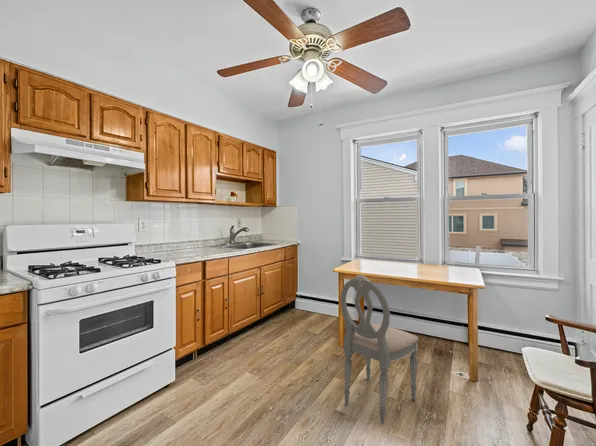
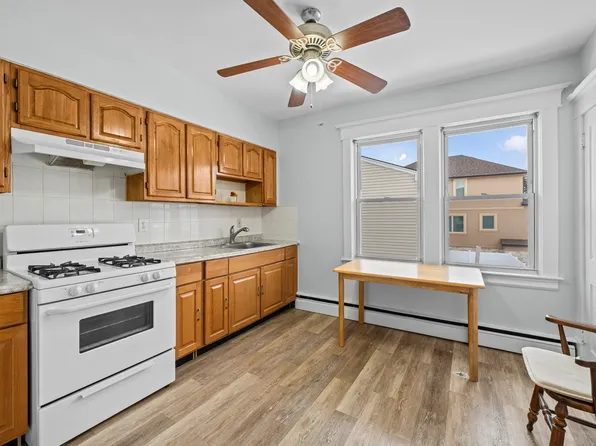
- dining chair (377, 335)
